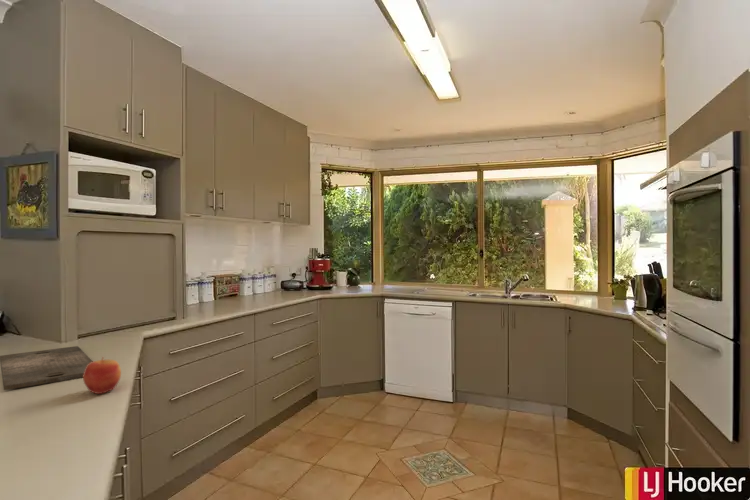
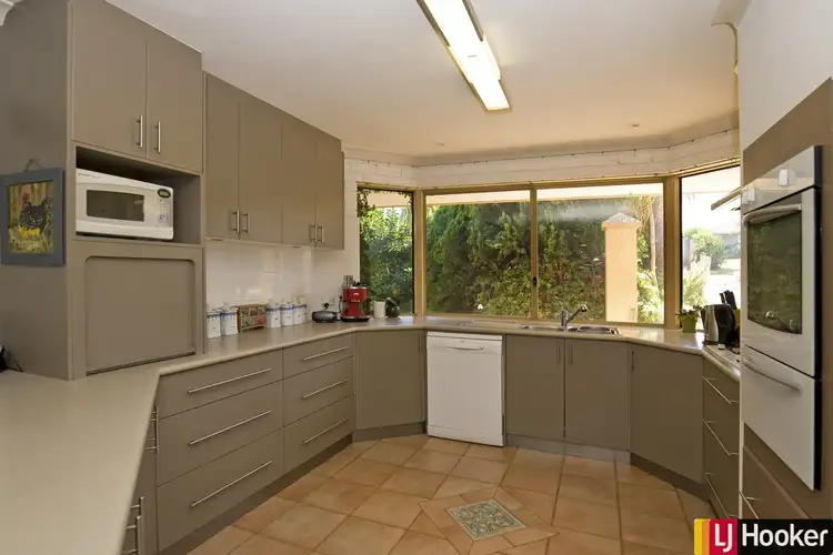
- apple (103, 373)
- cutting board (47, 364)
